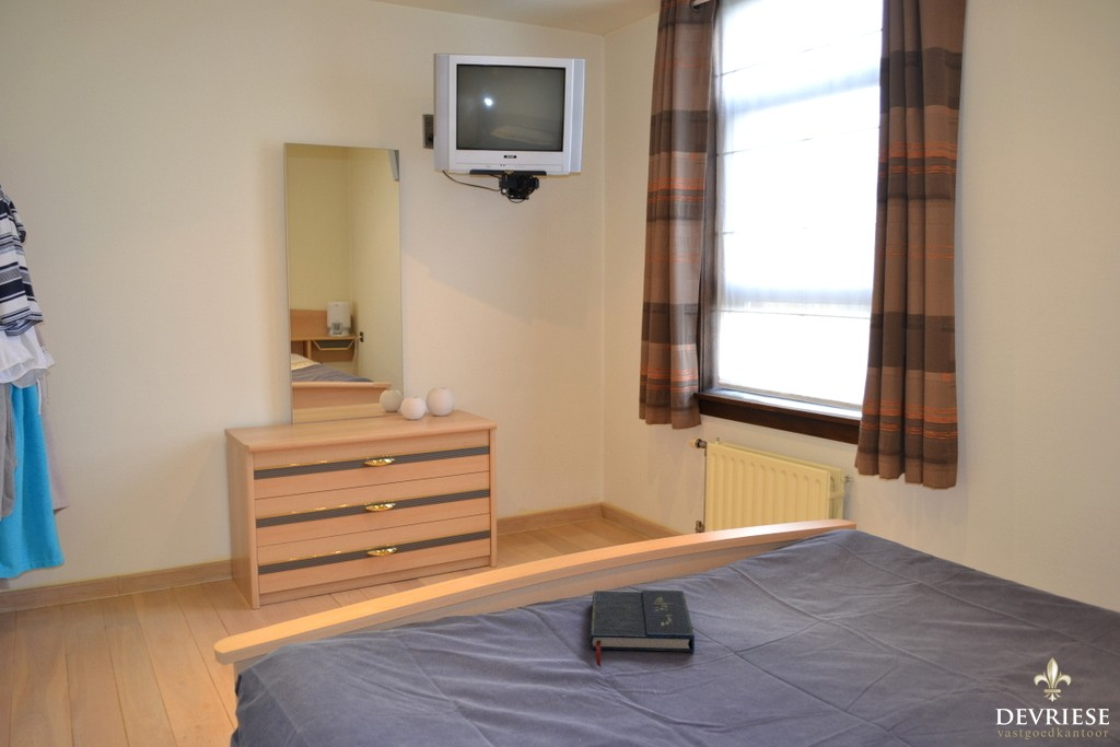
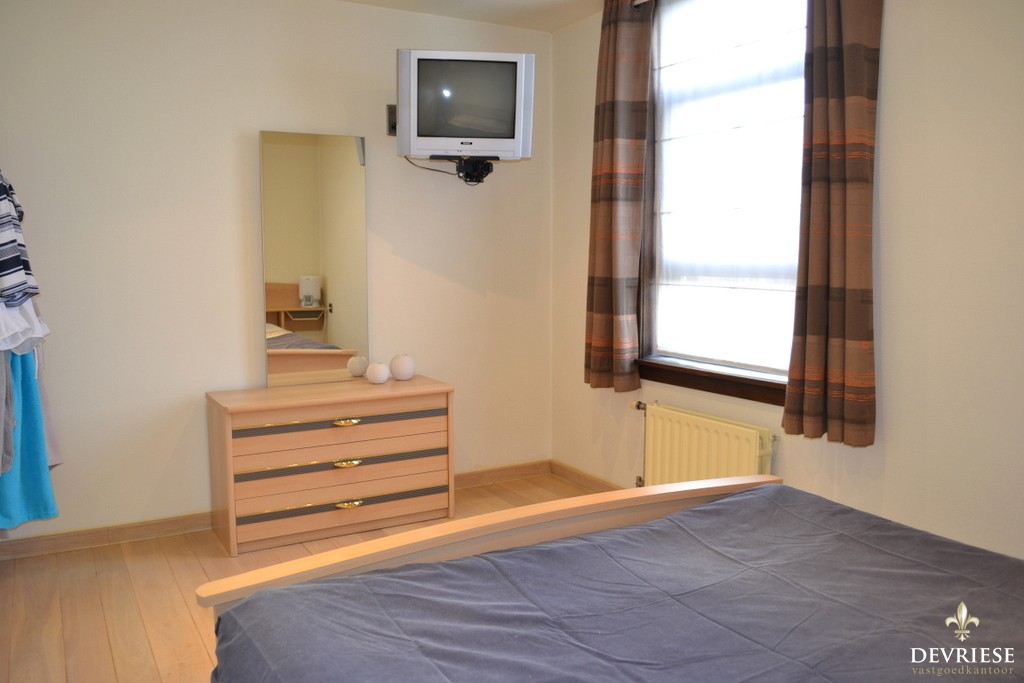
- book (640, 626)
